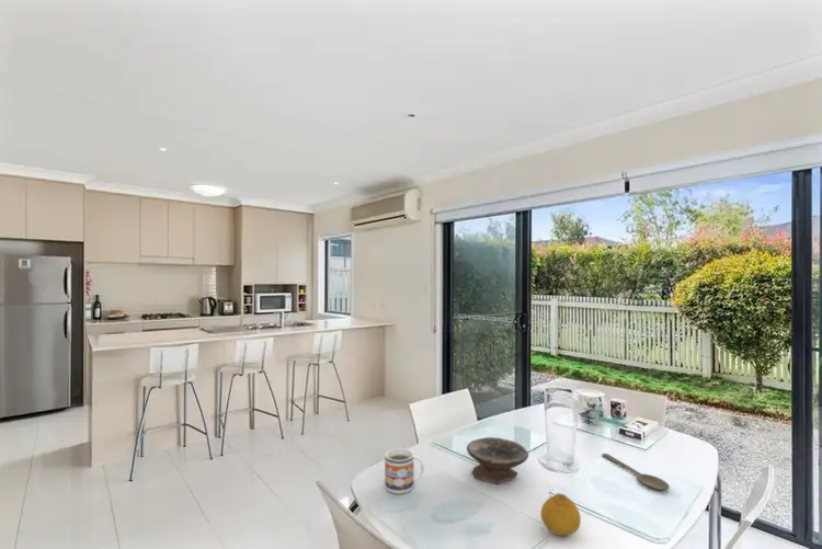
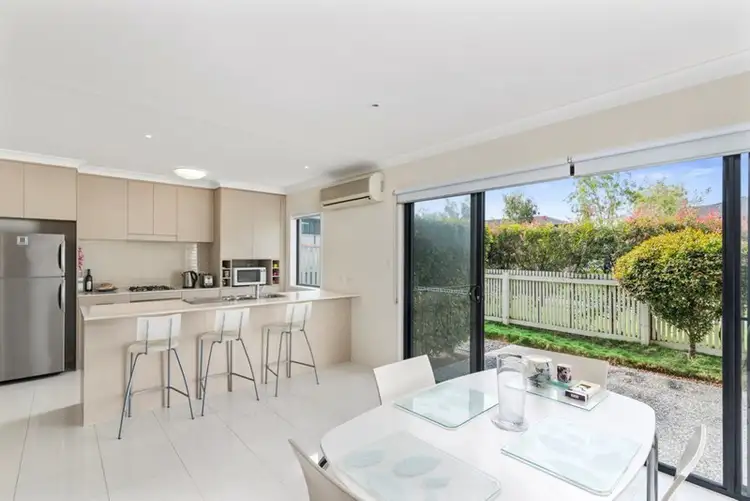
- bowl (496, 461)
- wooden spoon (631, 469)
- mug (402, 470)
- fruit (560, 513)
